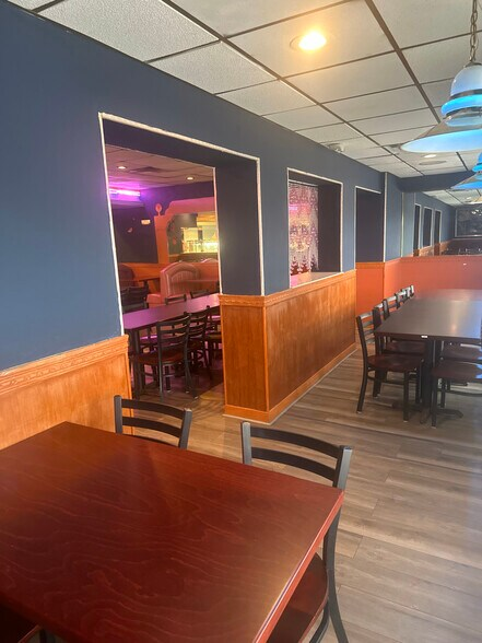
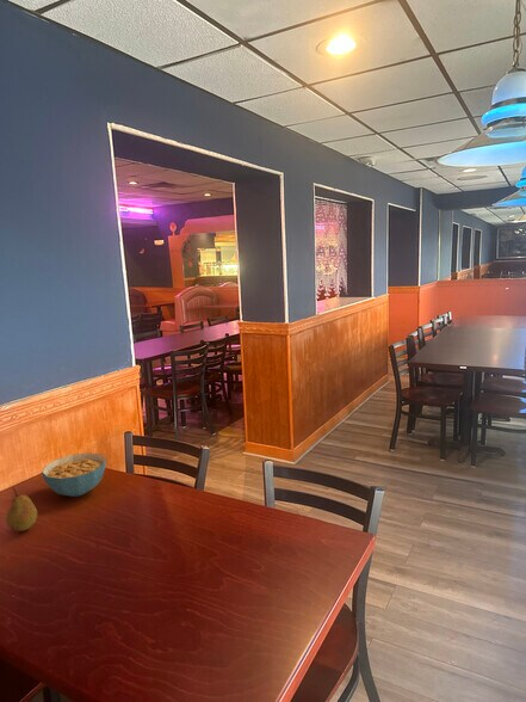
+ fruit (20, 510)
+ cereal bowl (76, 478)
